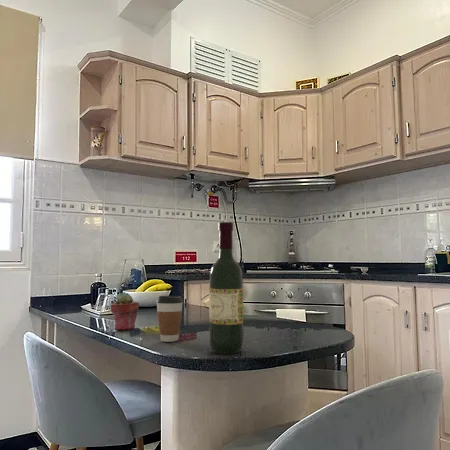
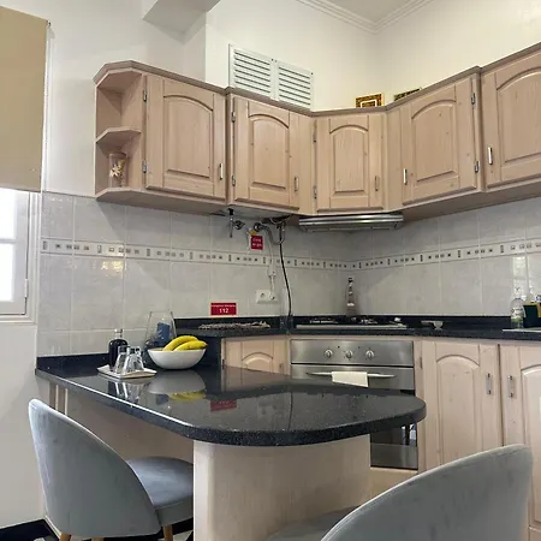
- potted succulent (124, 310)
- wine bottle (226, 286)
- coffee cup (169, 317)
